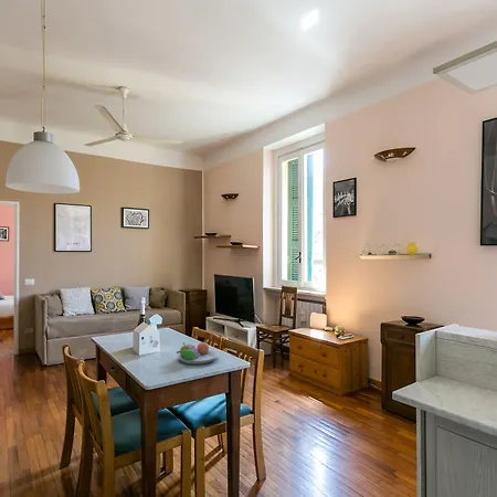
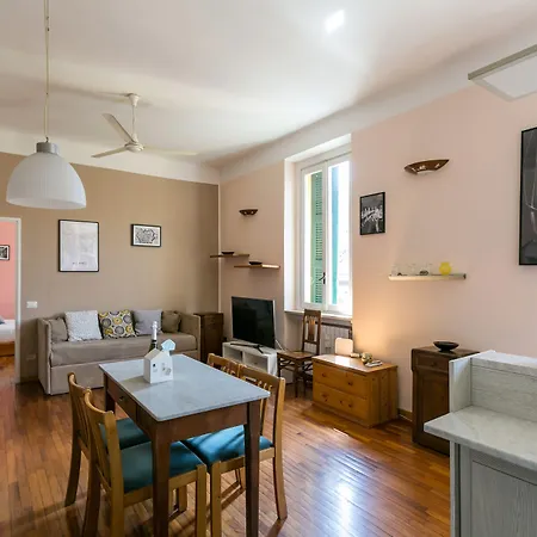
- fruit bowl (195, 351)
